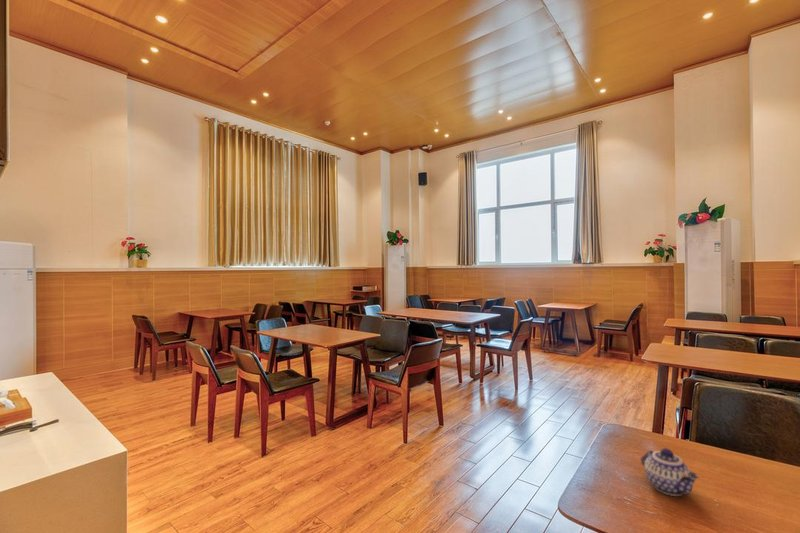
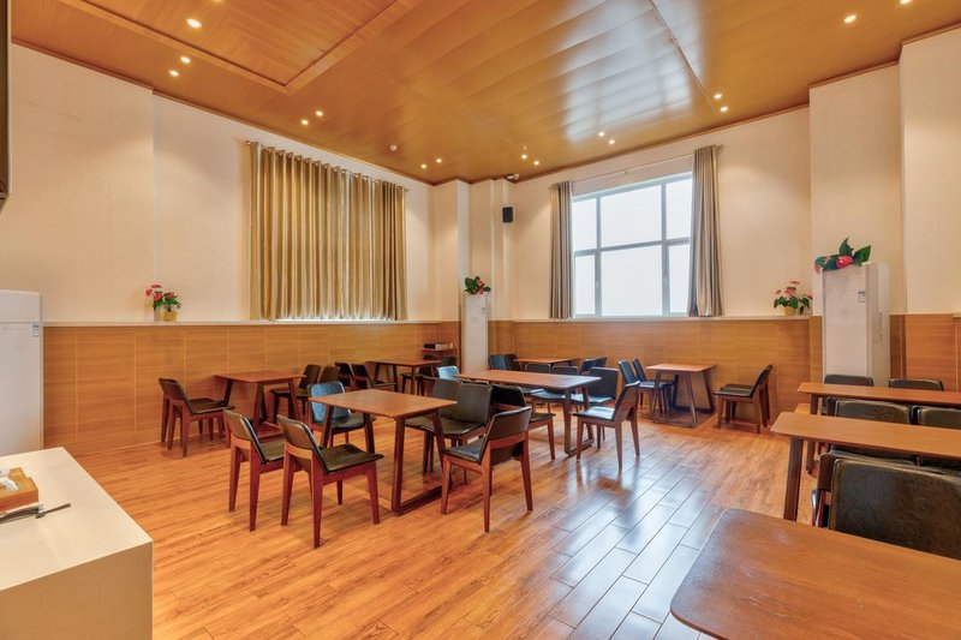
- teapot (668, 469)
